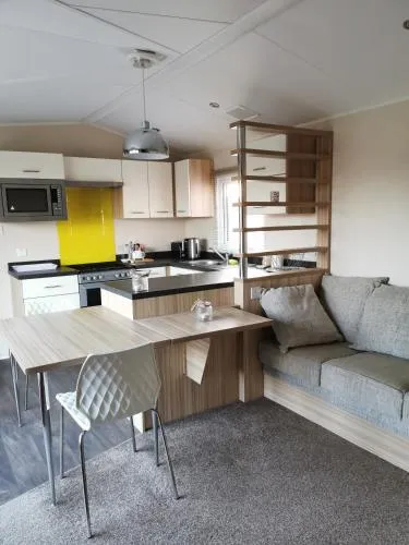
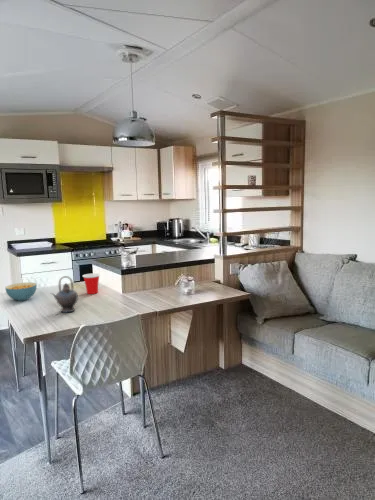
+ cup (91, 283)
+ teapot (64, 293)
+ cereal bowl (21, 292)
